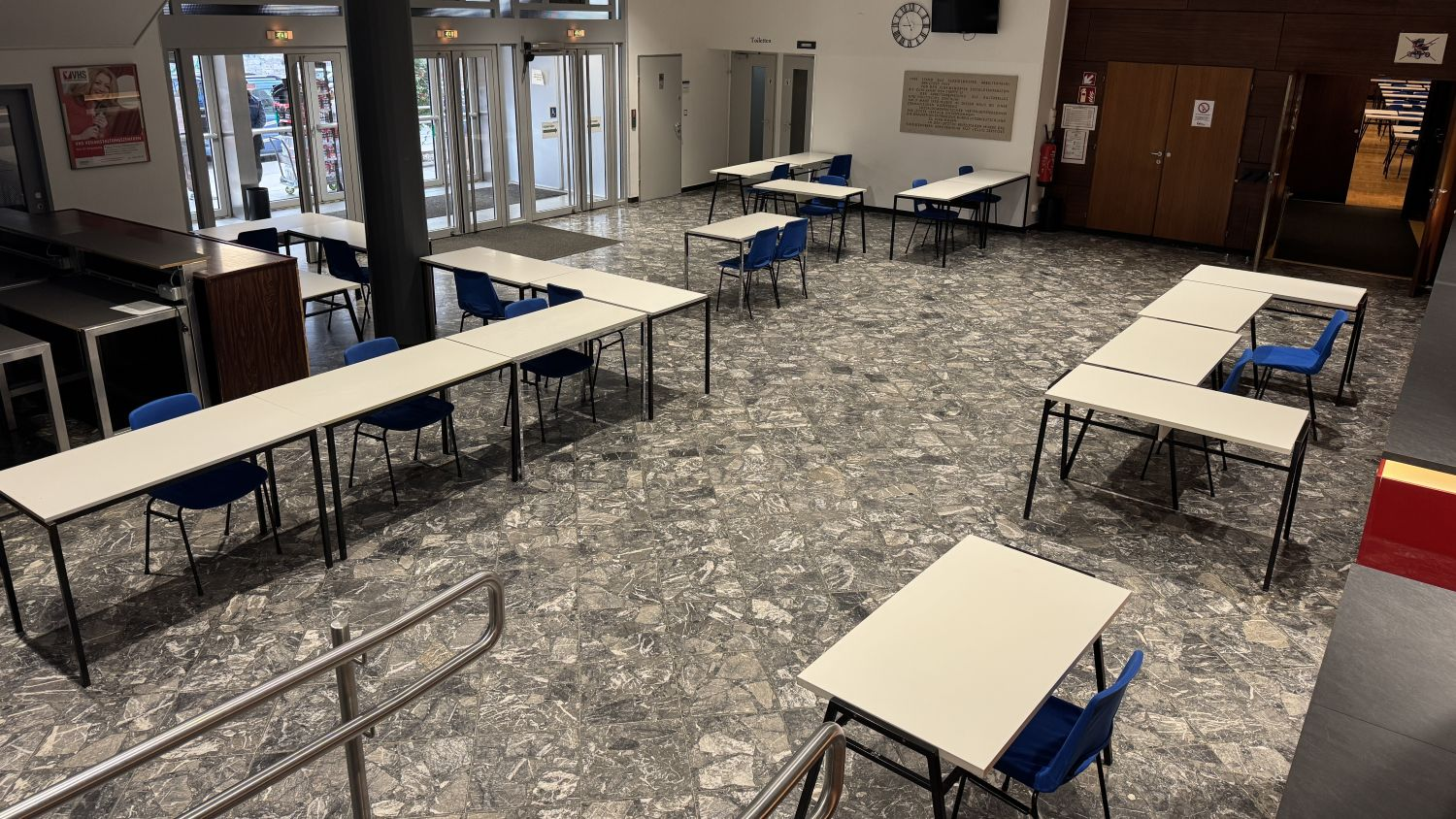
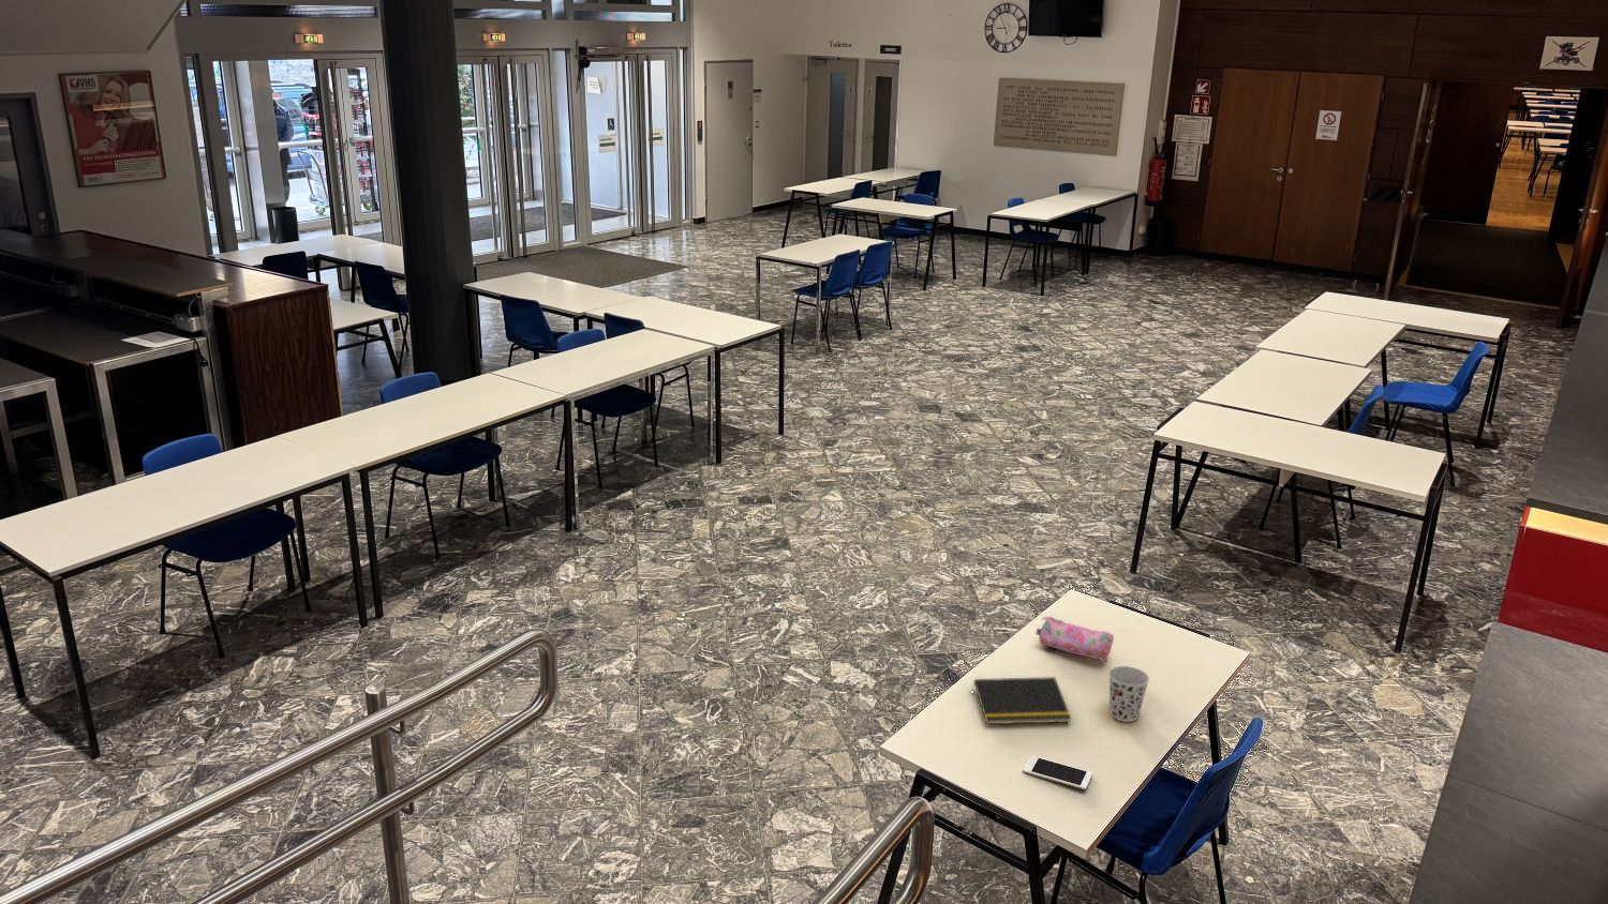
+ pencil case (1075, 637)
+ cup (1125, 695)
+ notepad (1022, 700)
+ cell phone (1057, 772)
